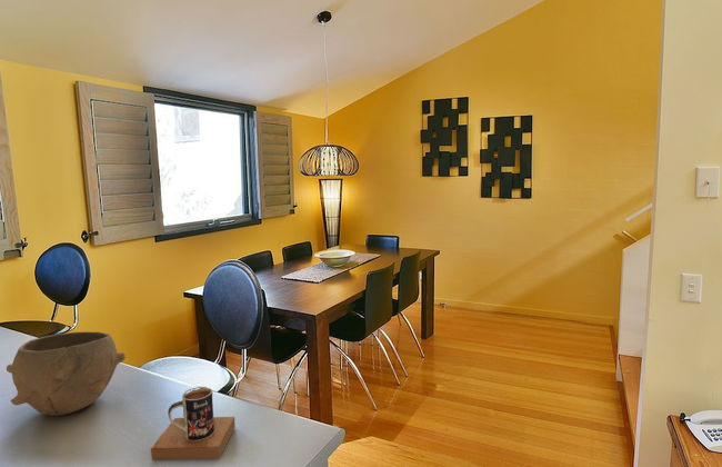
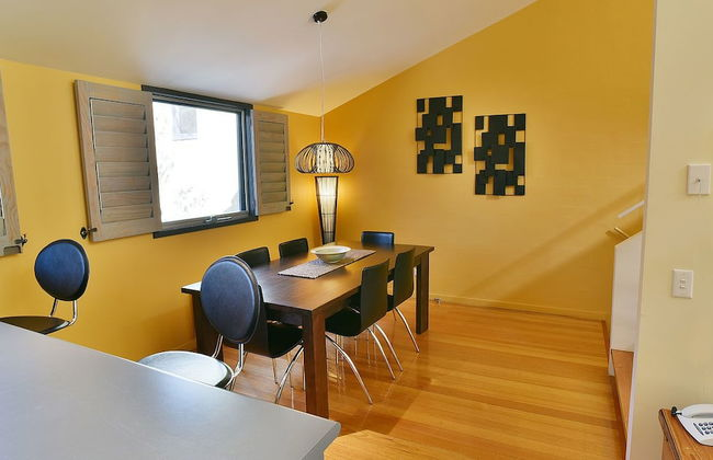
- mug (194, 417)
- bowl (68, 370)
